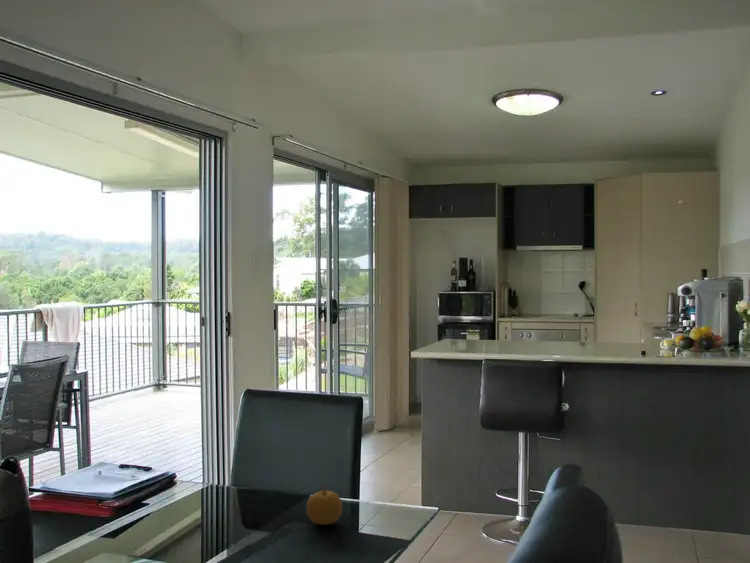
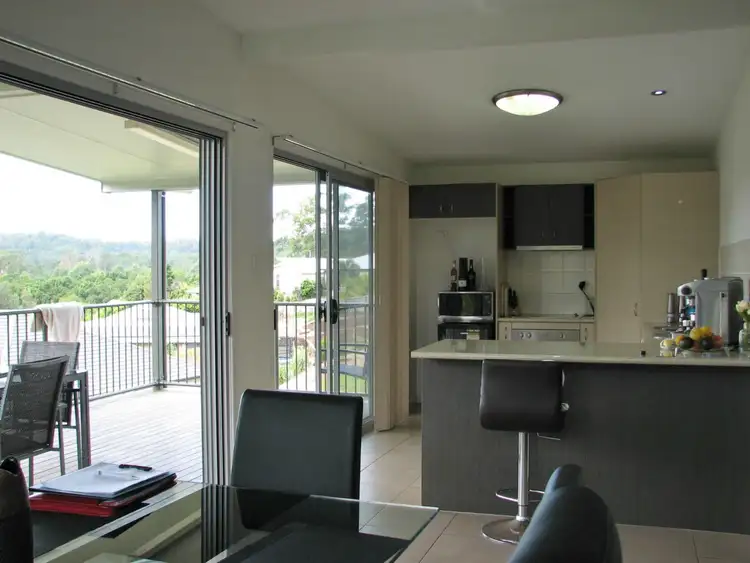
- fruit (324, 503)
